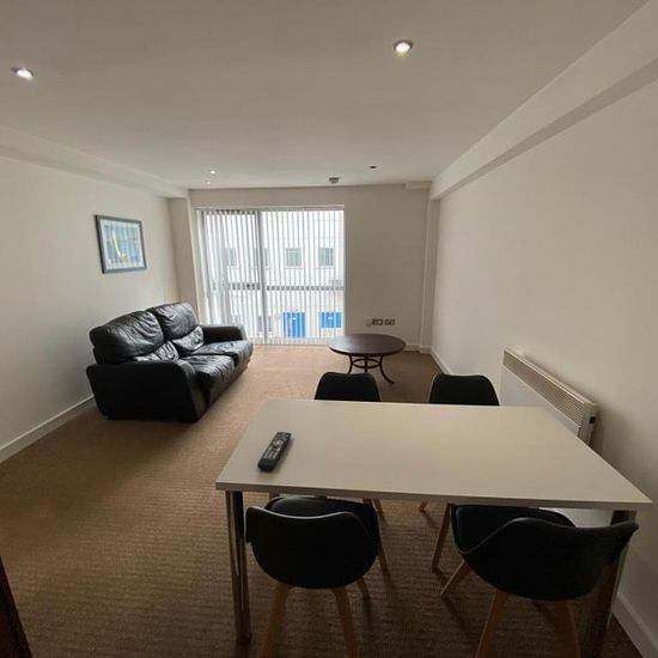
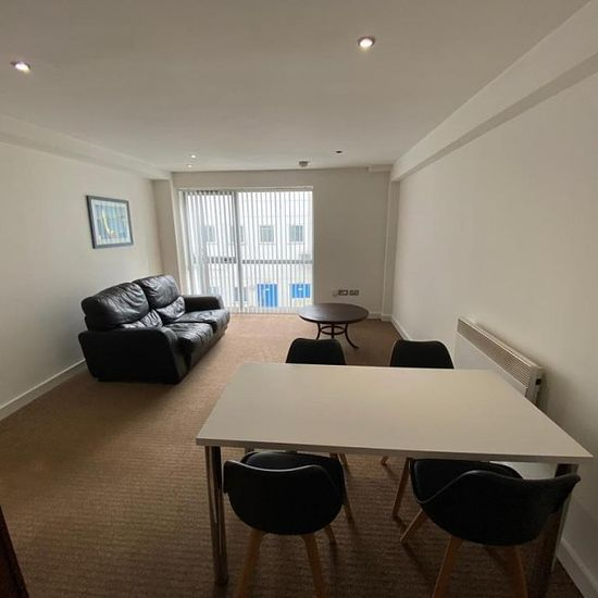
- remote control (275, 449)
